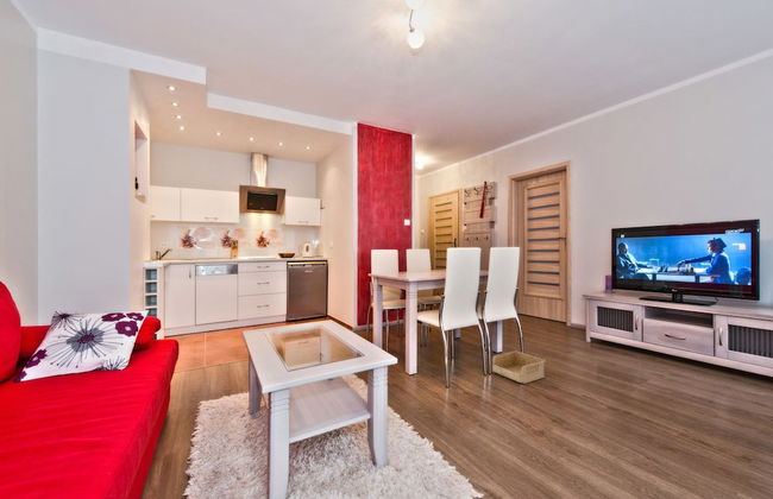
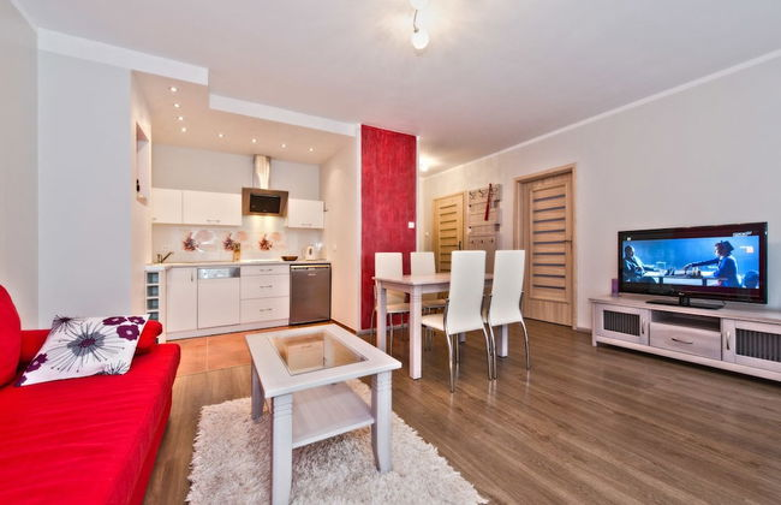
- storage bin (517, 366)
